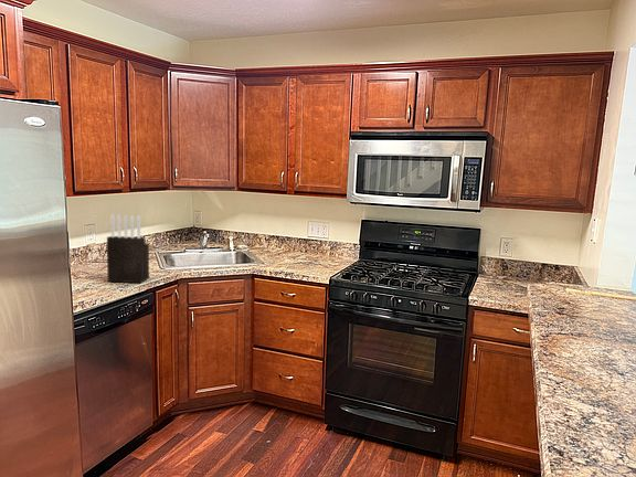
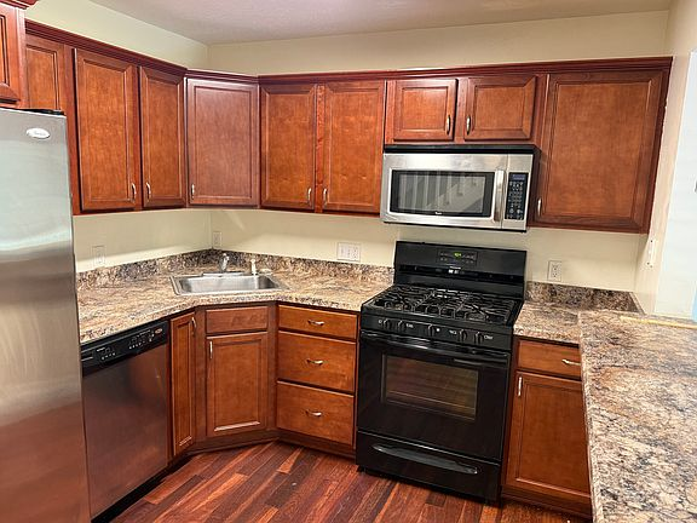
- knife block (129, 247)
